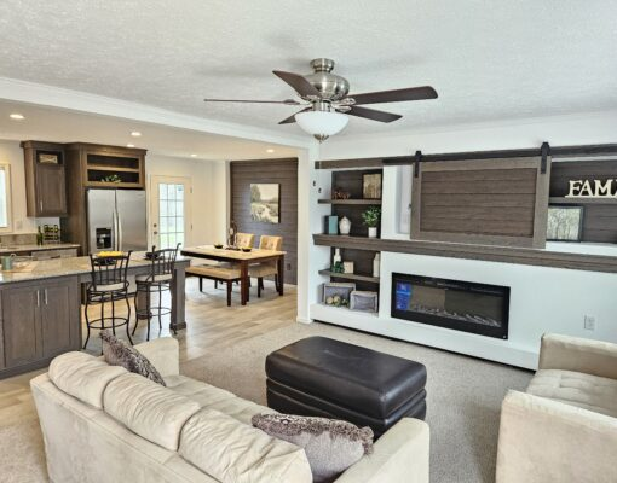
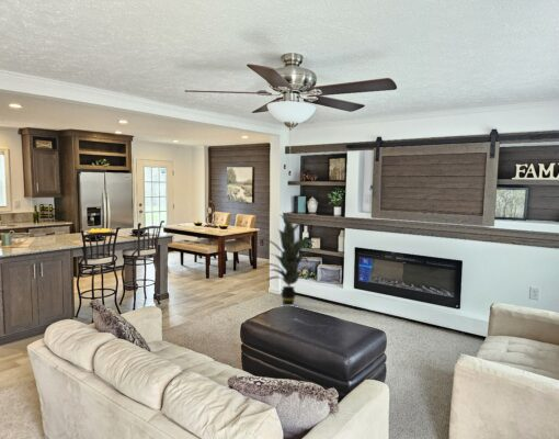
+ indoor plant (287, 260)
